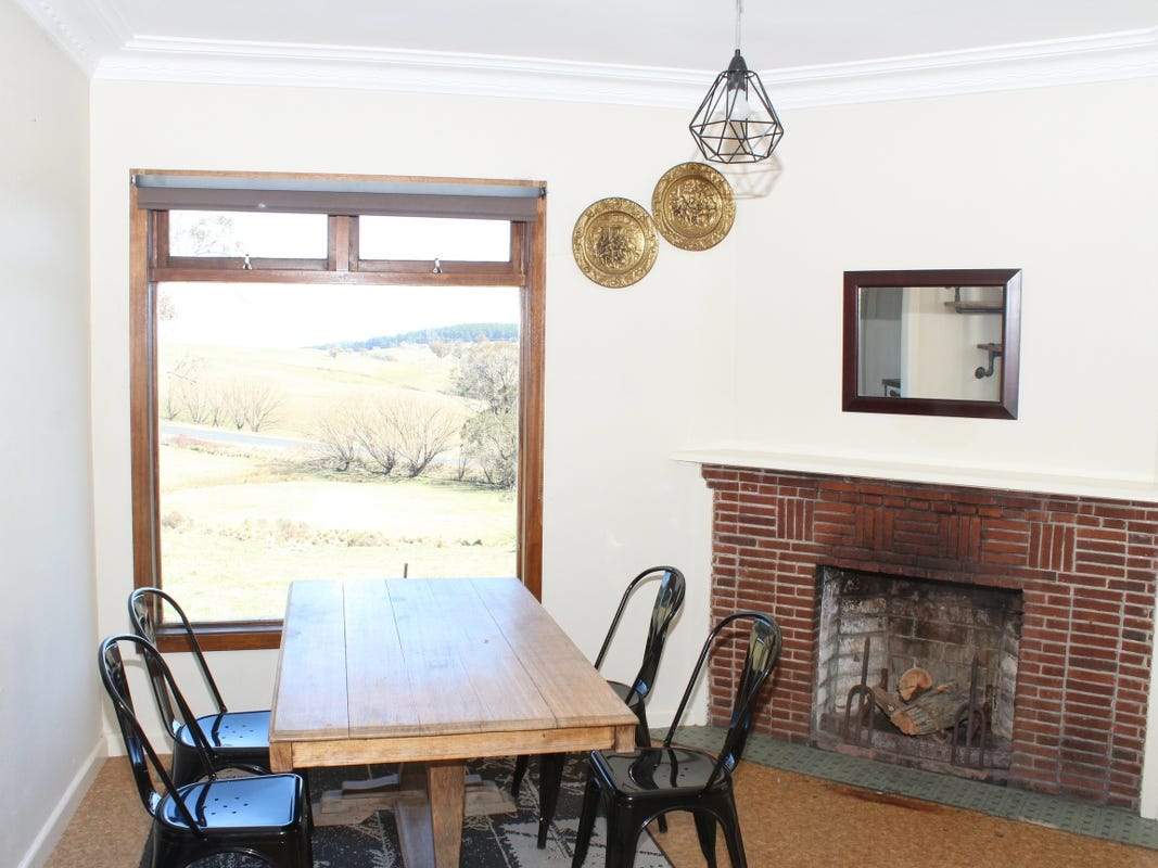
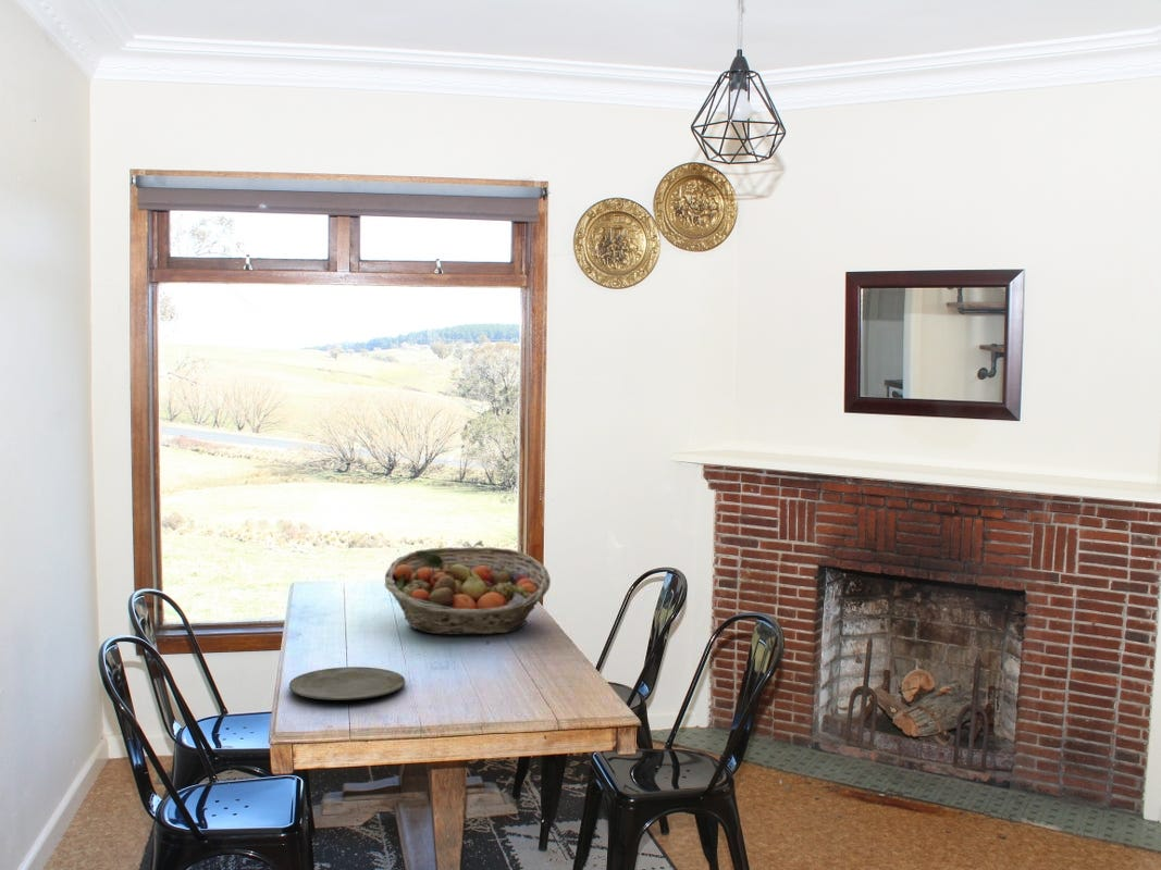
+ fruit basket (467, 589)
+ plate (347, 684)
